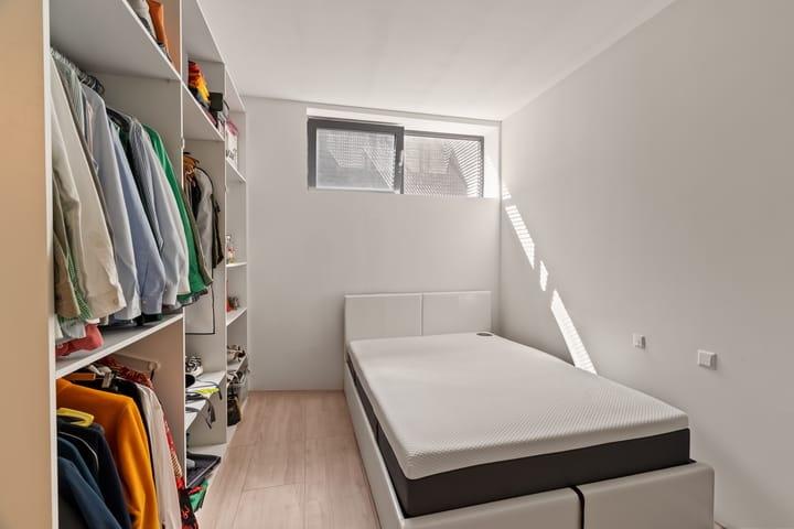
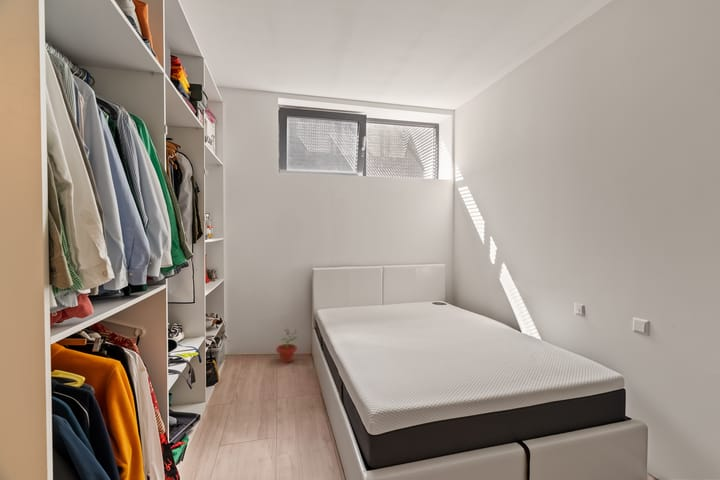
+ potted plant (287, 344)
